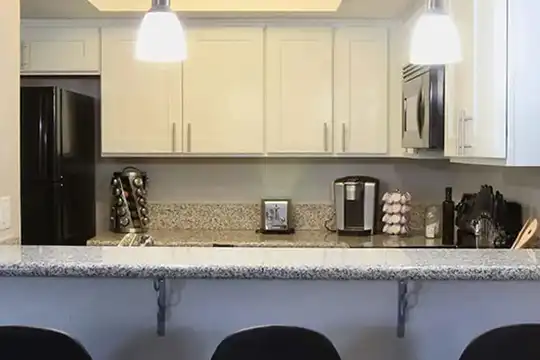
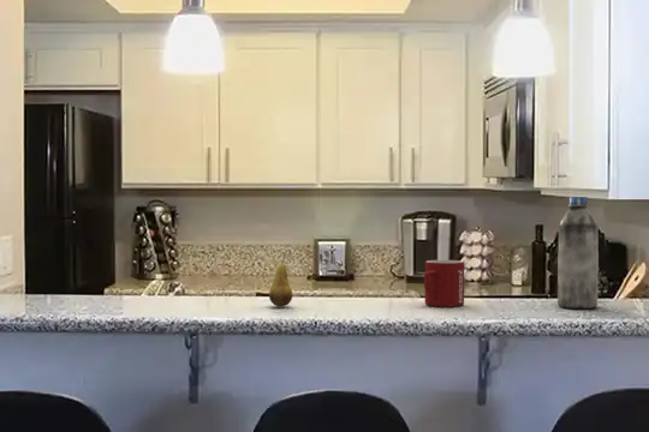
+ fruit (280, 280)
+ mug (440, 283)
+ water bottle (577, 251)
